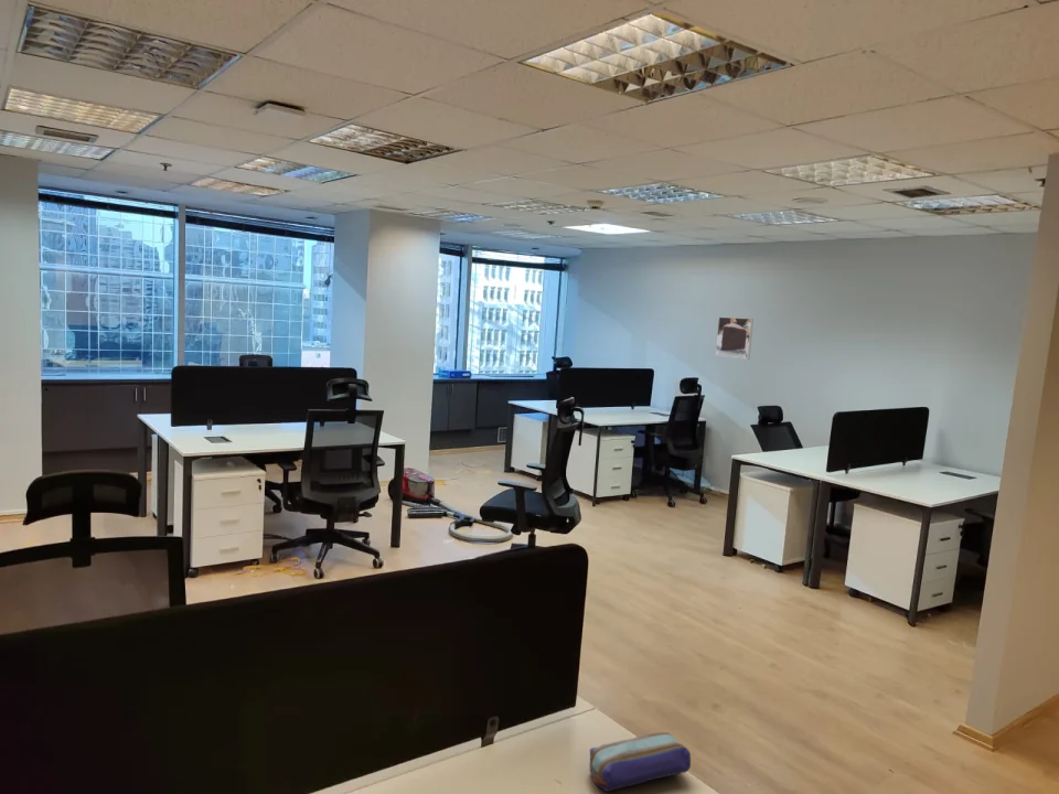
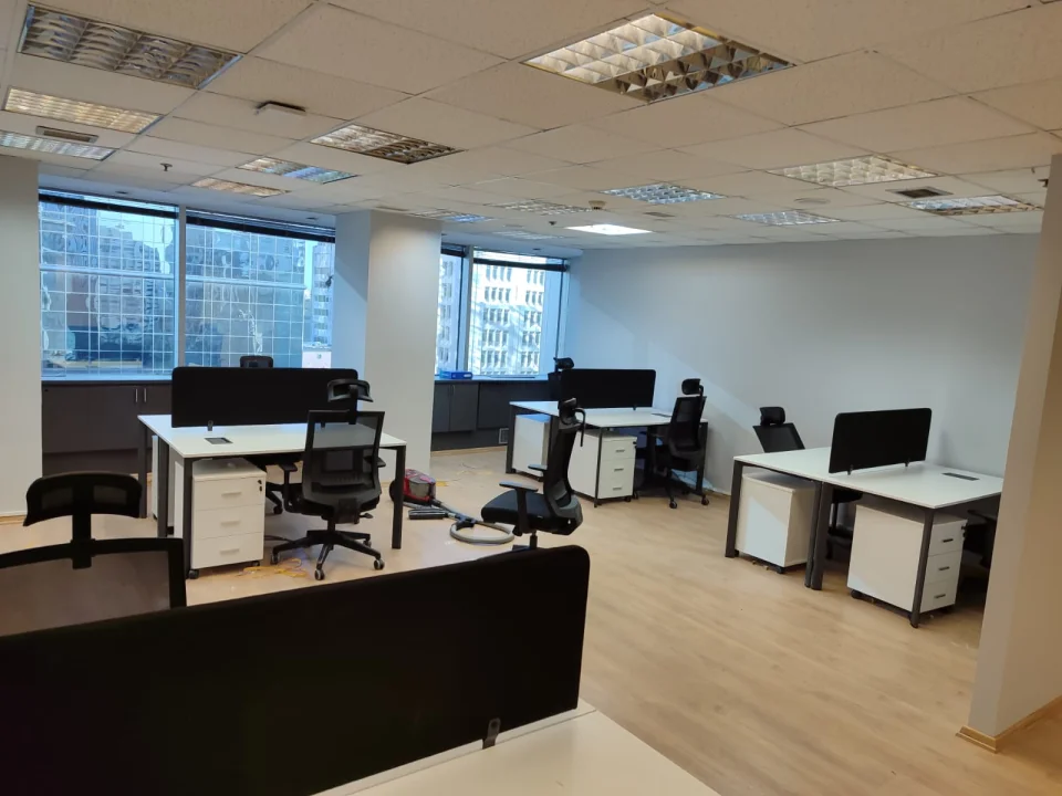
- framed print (734, 337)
- pencil case (640, 760)
